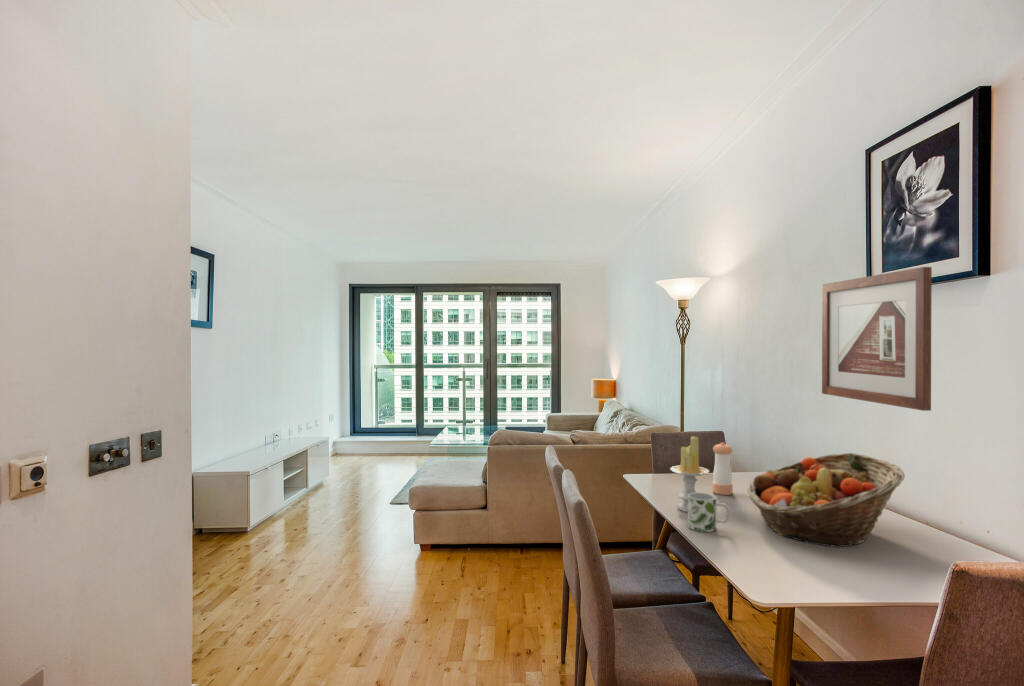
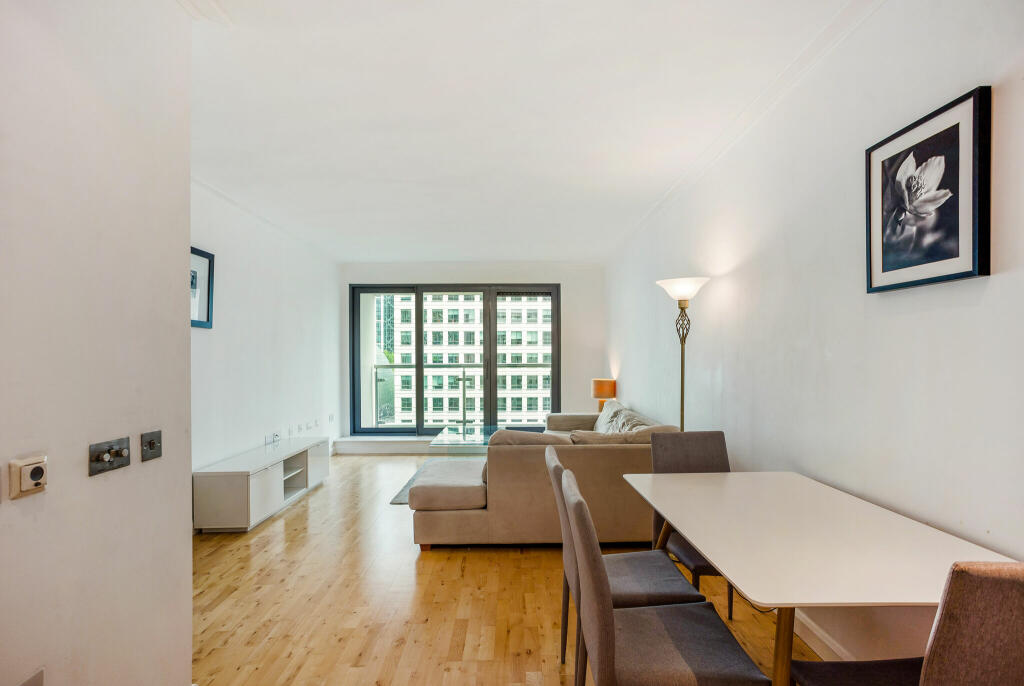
- candle (689, 472)
- fruit basket (820, 493)
- mug (708, 512)
- pepper shaker (722, 467)
- picture frame (869, 338)
